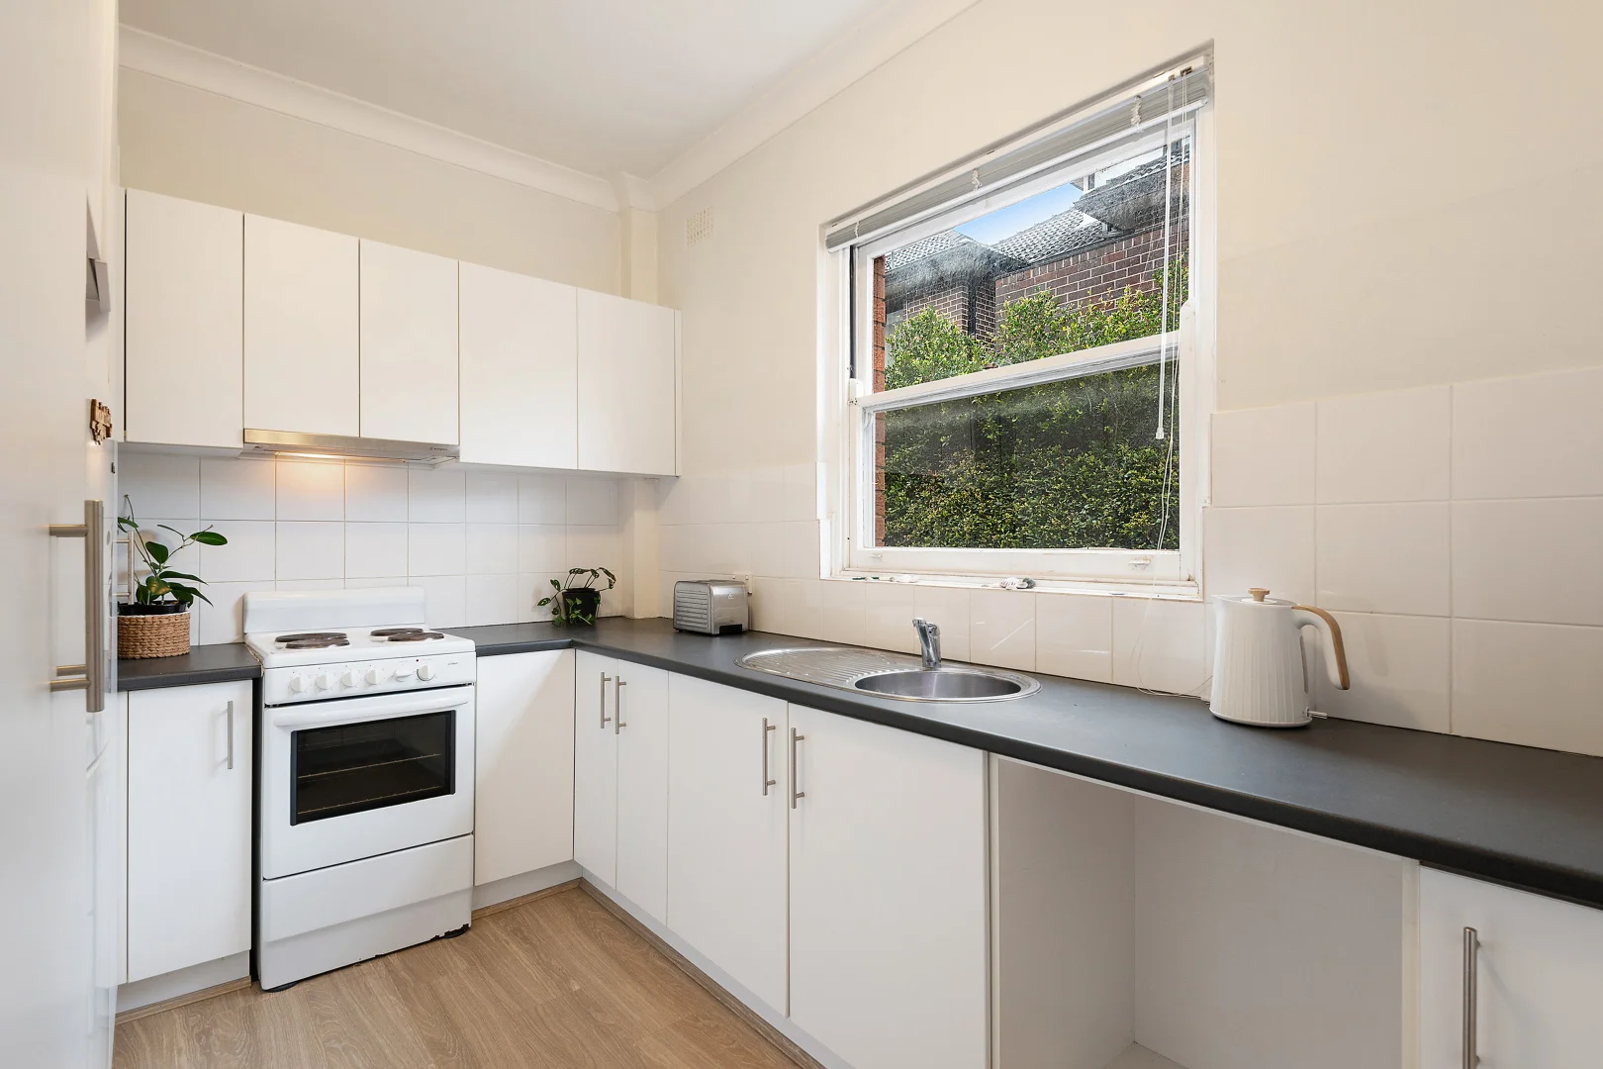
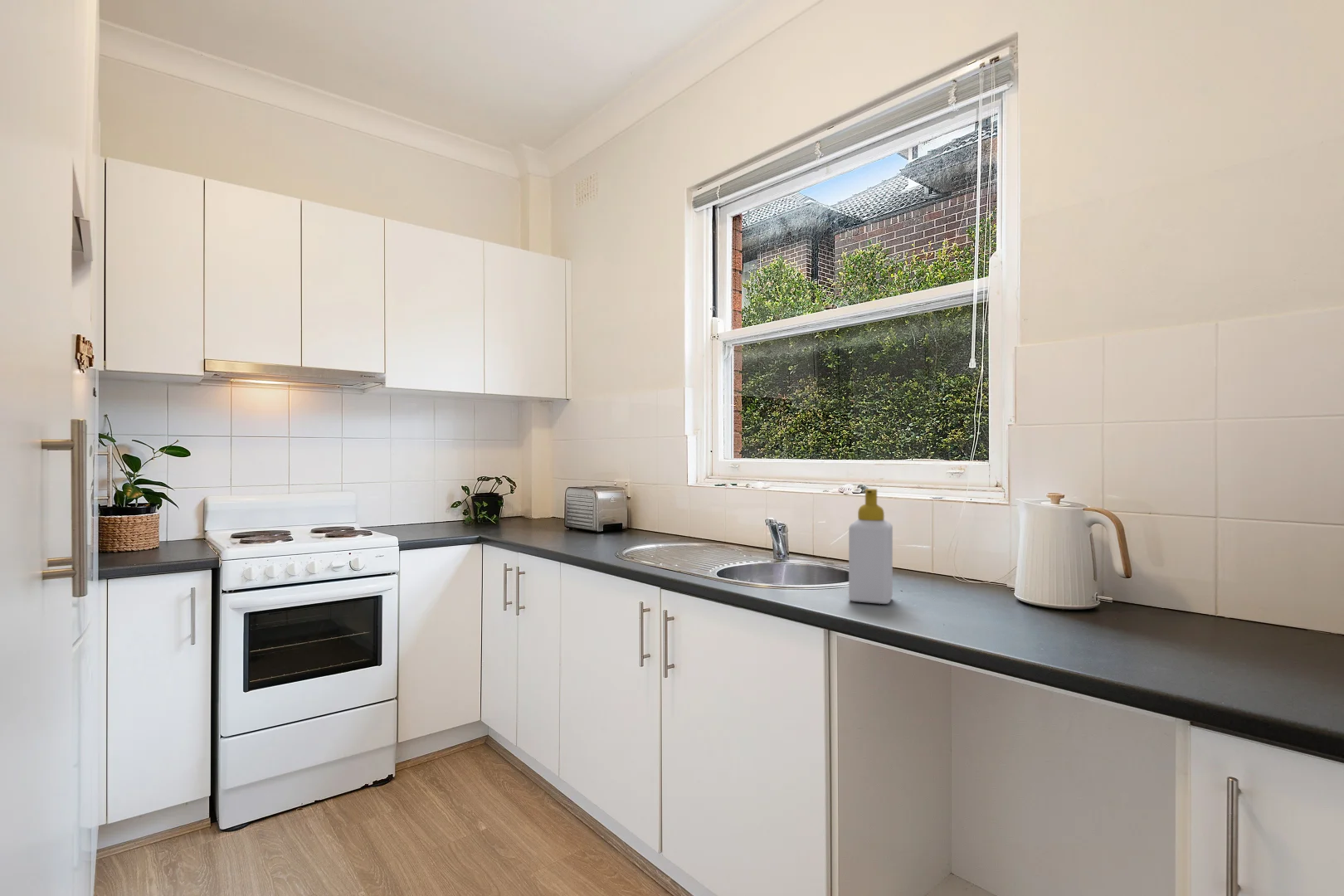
+ soap bottle (870, 544)
